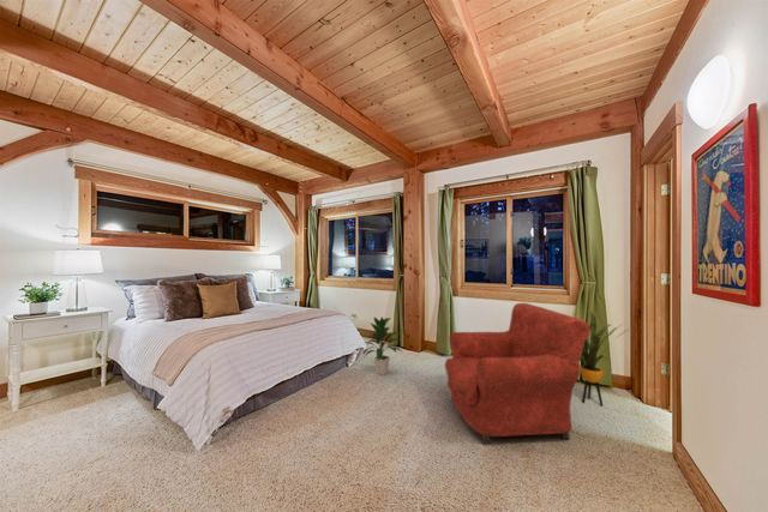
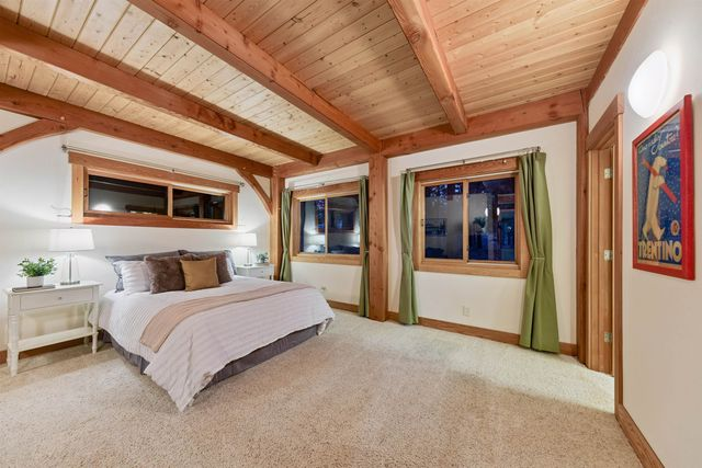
- armchair (504, 362)
- indoor plant (380, 343)
- house plant (595, 357)
